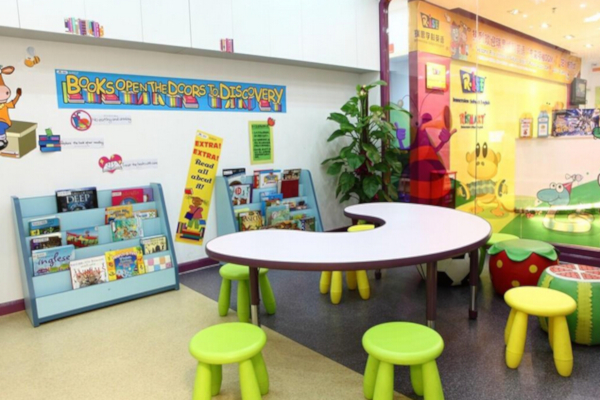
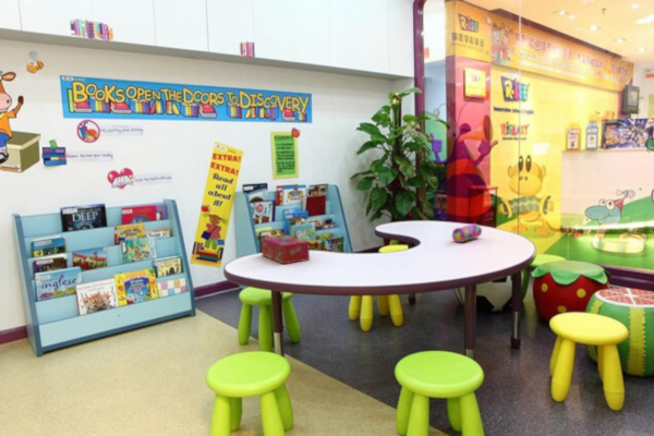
+ pencil case (467, 232)
+ tissue box (284, 249)
